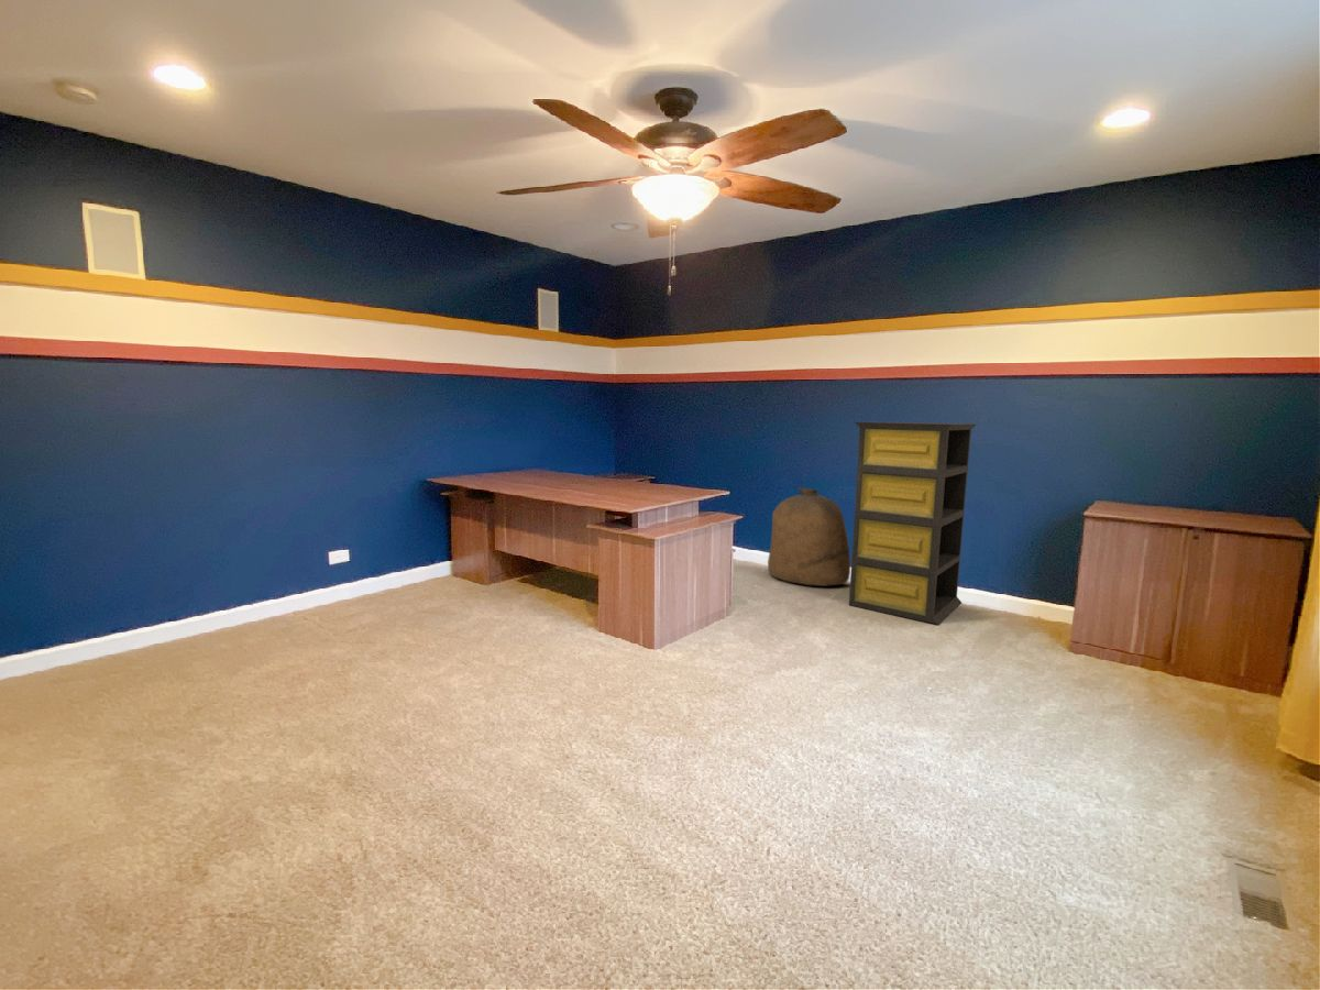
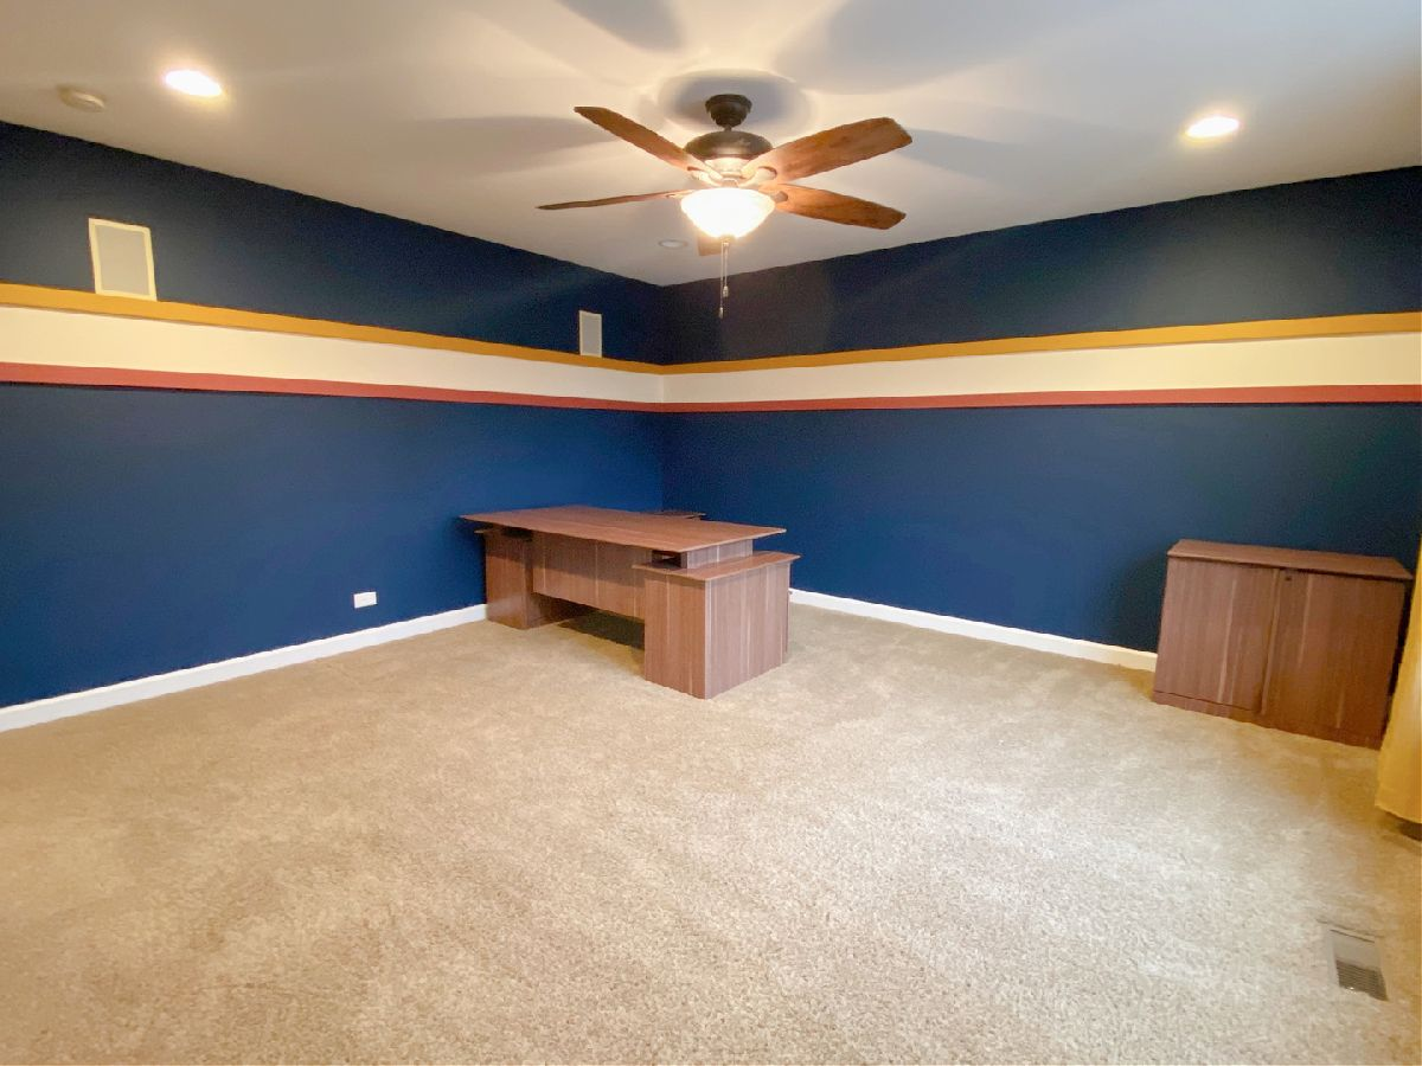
- bag (809, 534)
- bookshelf (910, 515)
